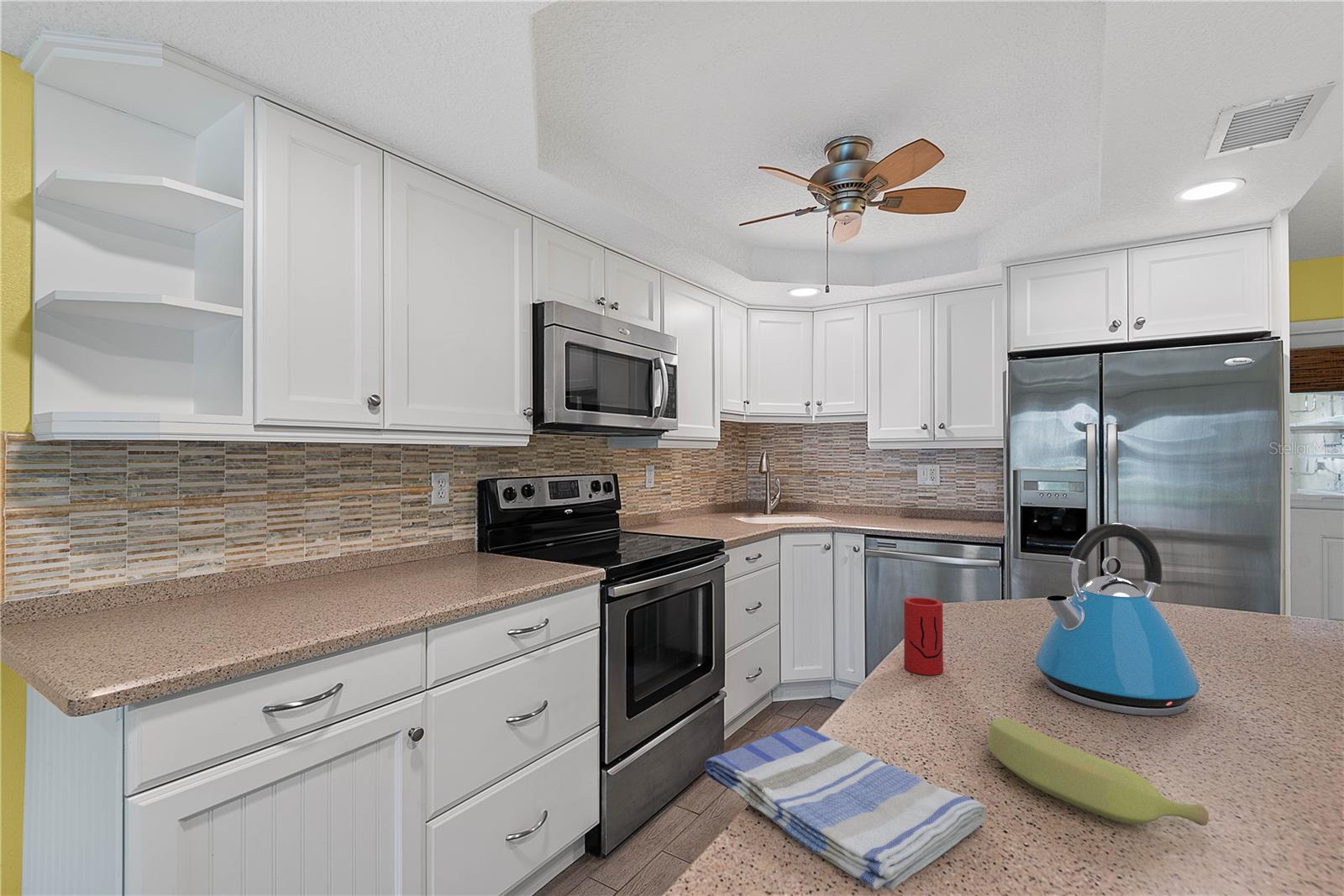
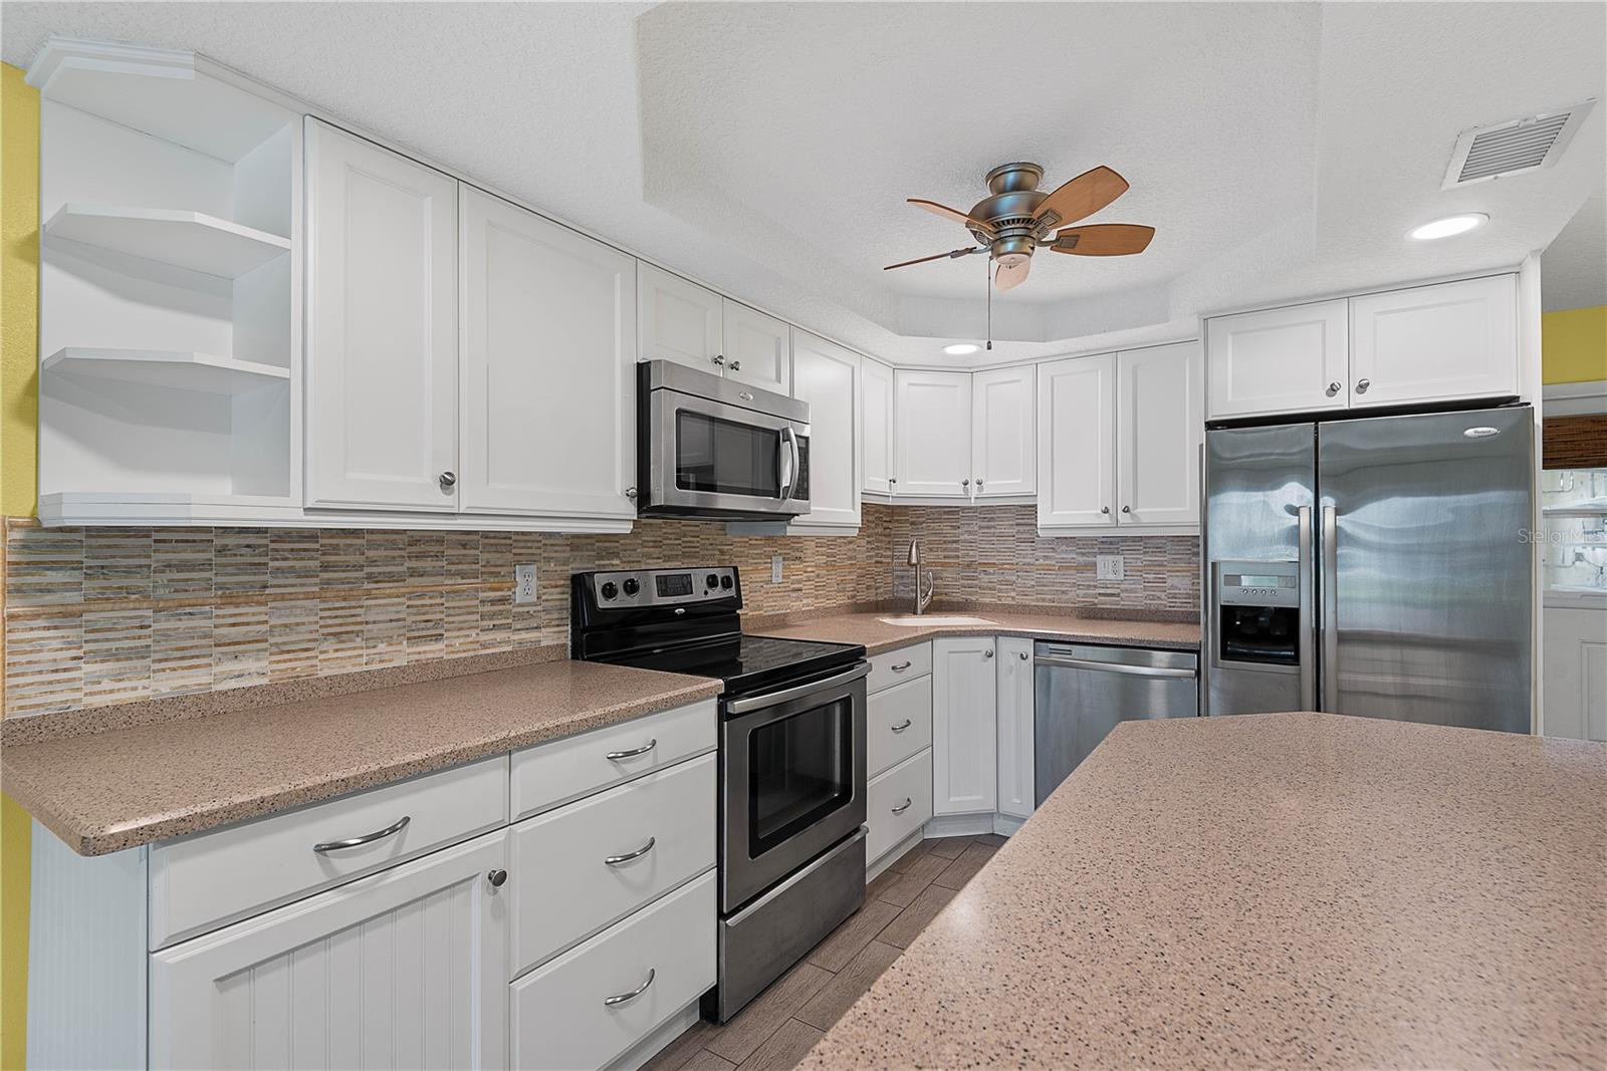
- kettle (1116, 607)
- cup (923, 635)
- dish towel (836, 787)
- banana (1084, 762)
